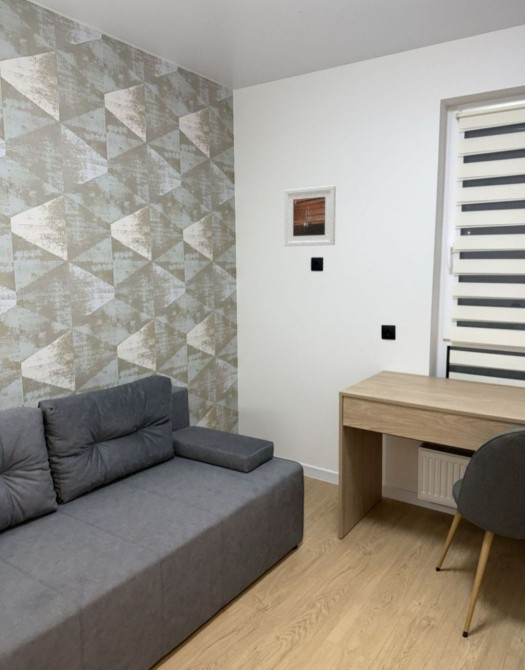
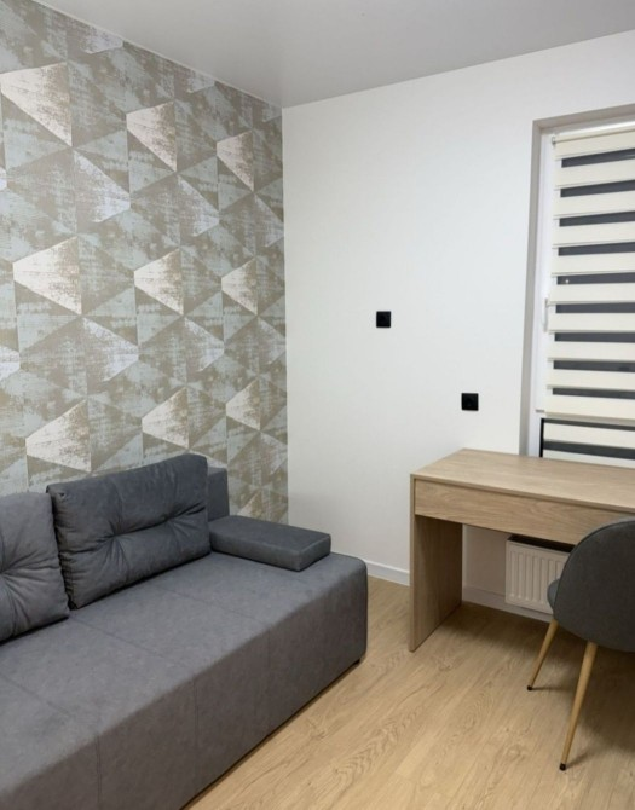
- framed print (309, 217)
